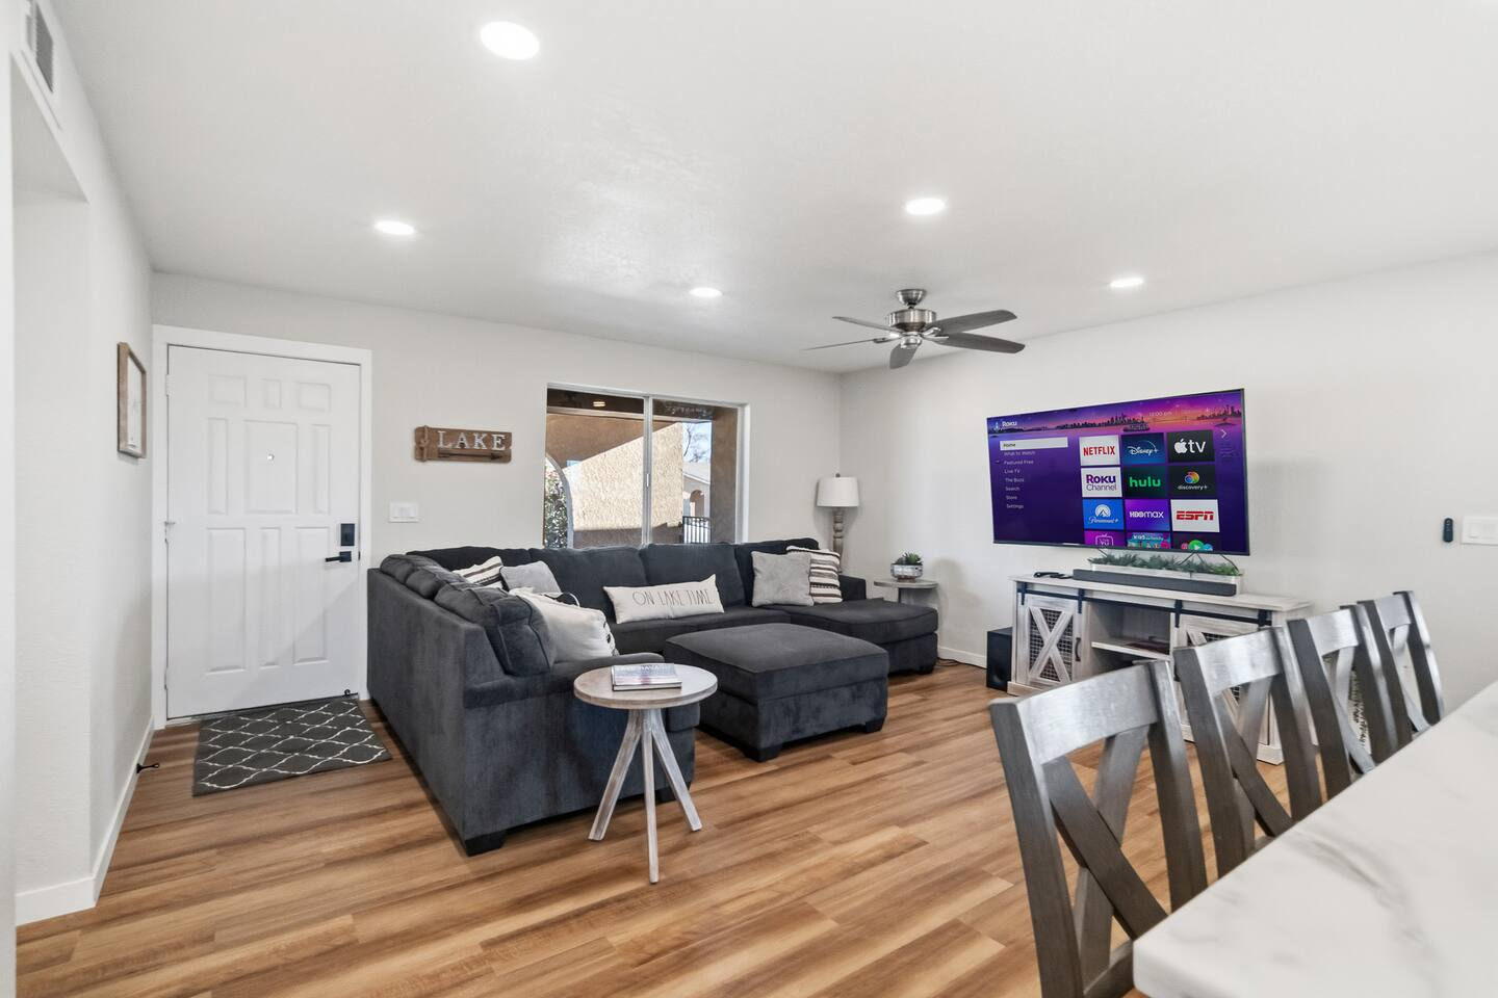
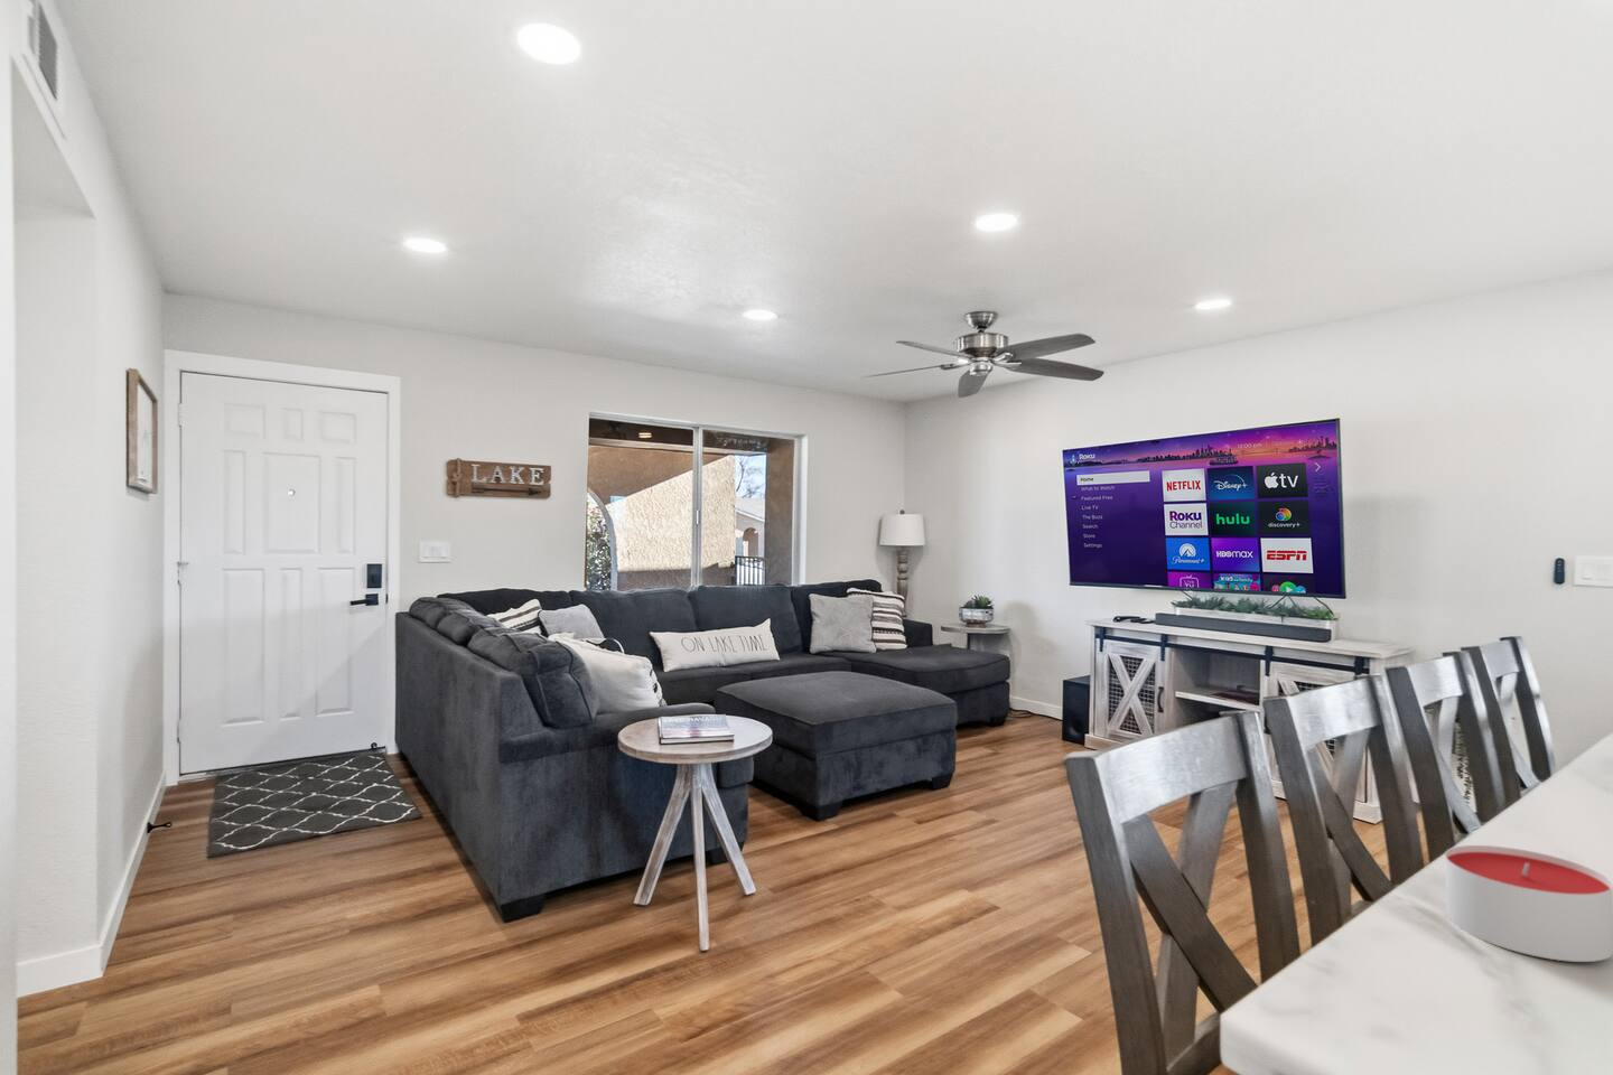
+ candle (1524, 897)
